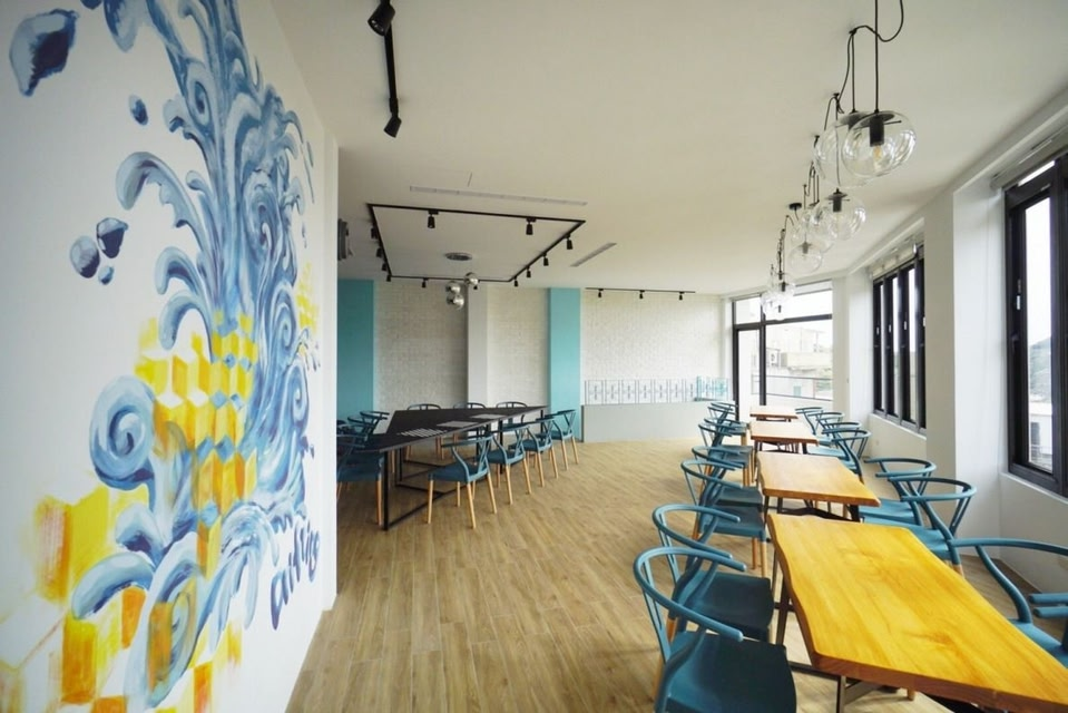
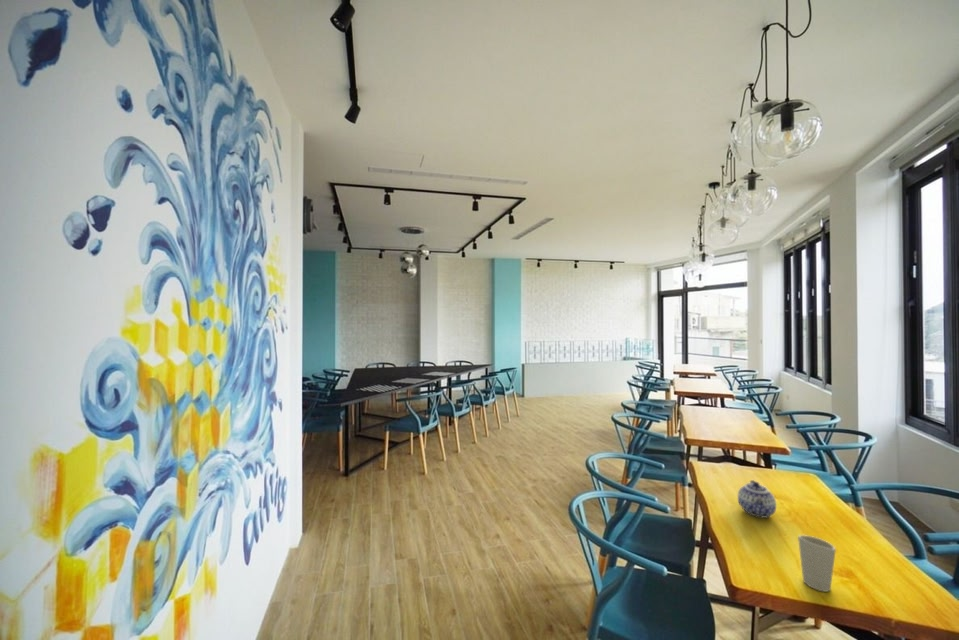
+ teapot (756, 497)
+ cup (816, 561)
